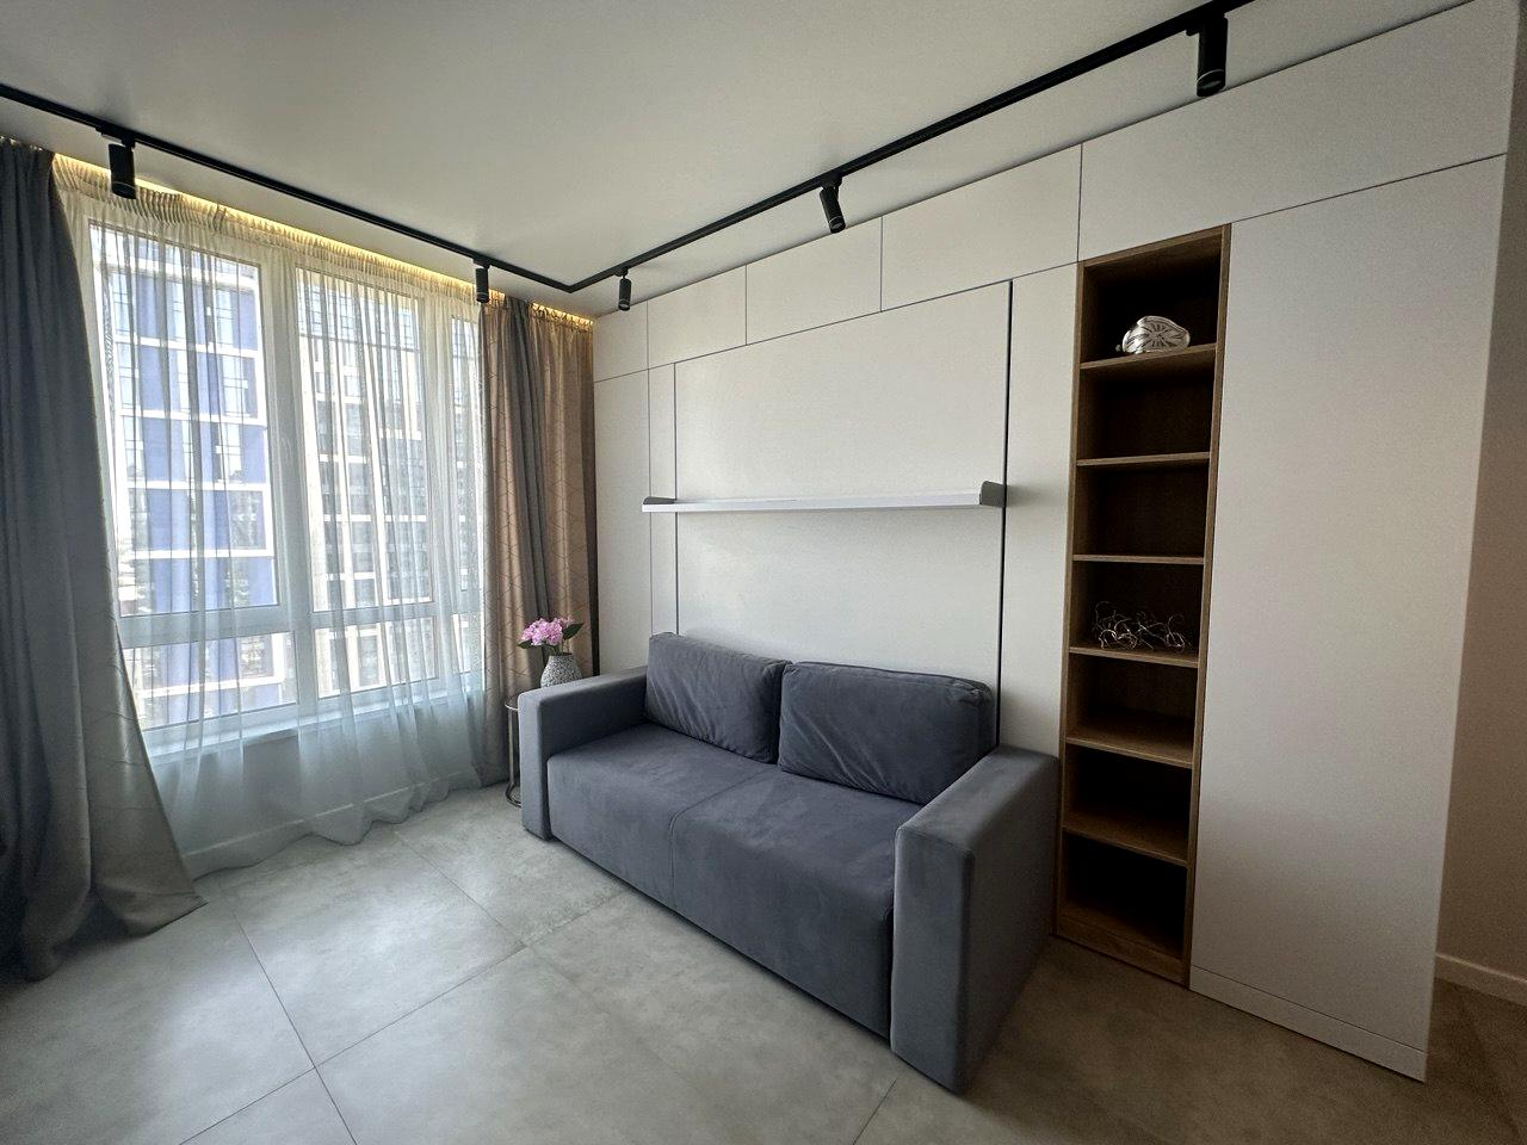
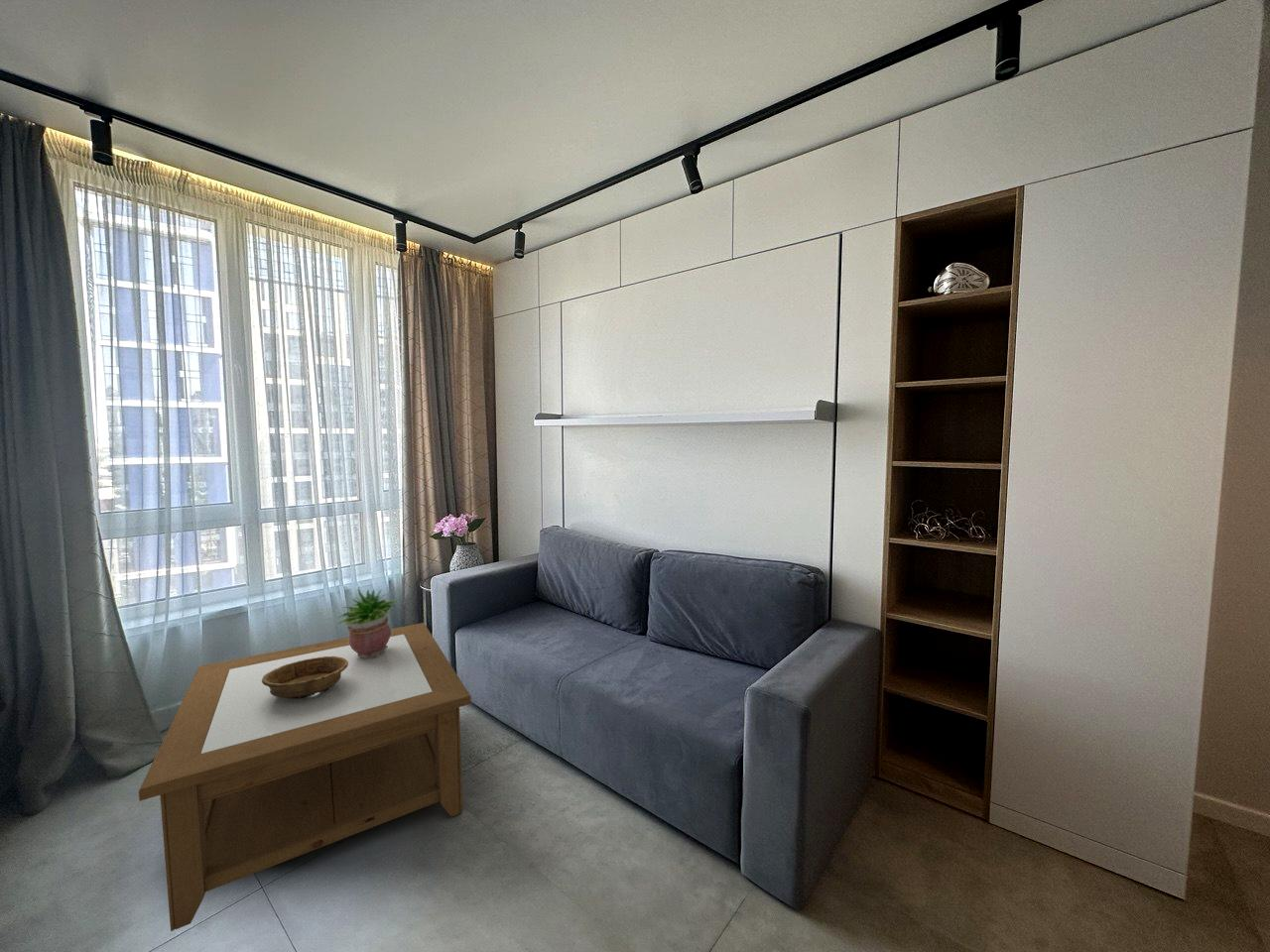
+ potted plant (367, 621)
+ coffee table (328, 736)
+ decorative bowl (307, 678)
